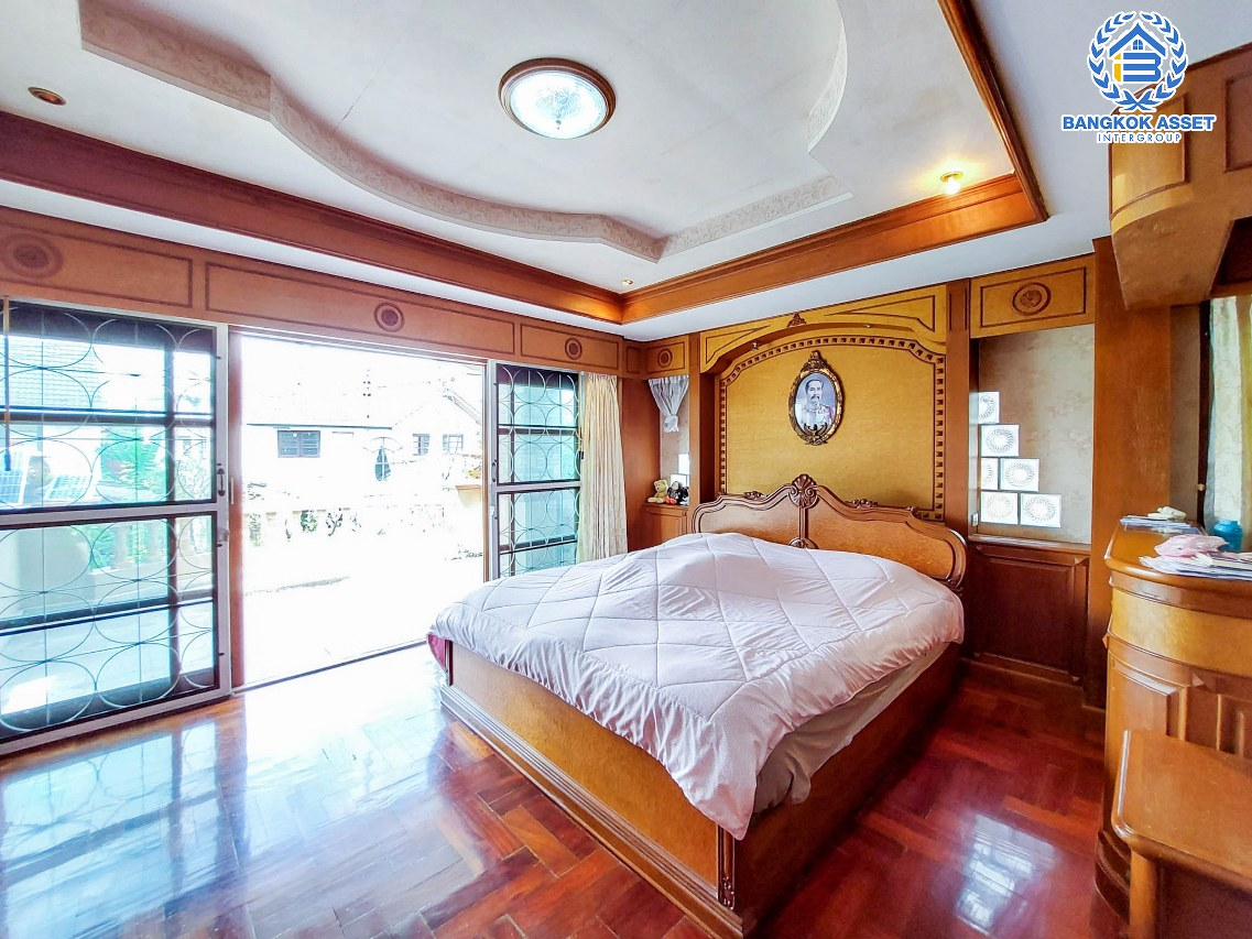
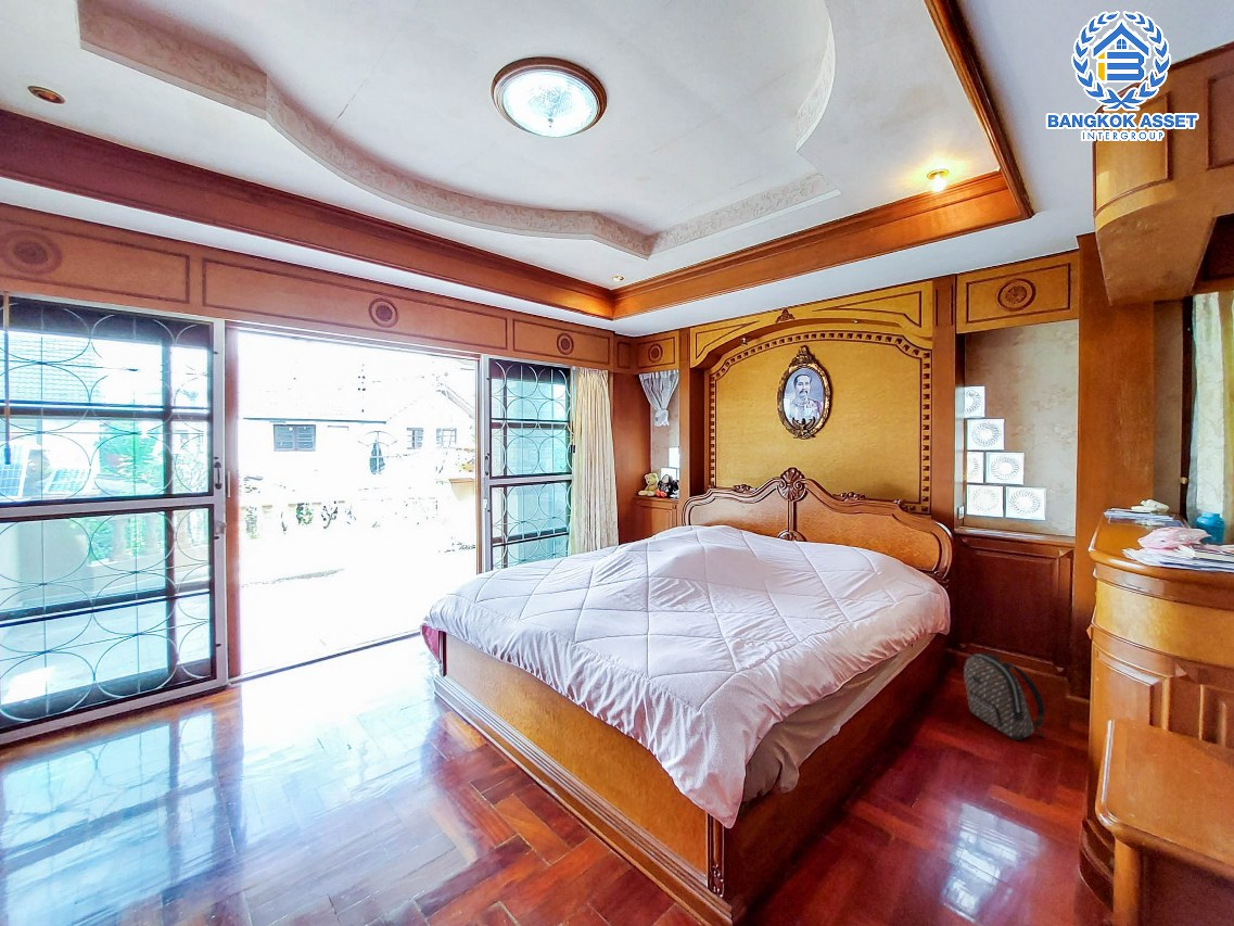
+ backpack (998, 687)
